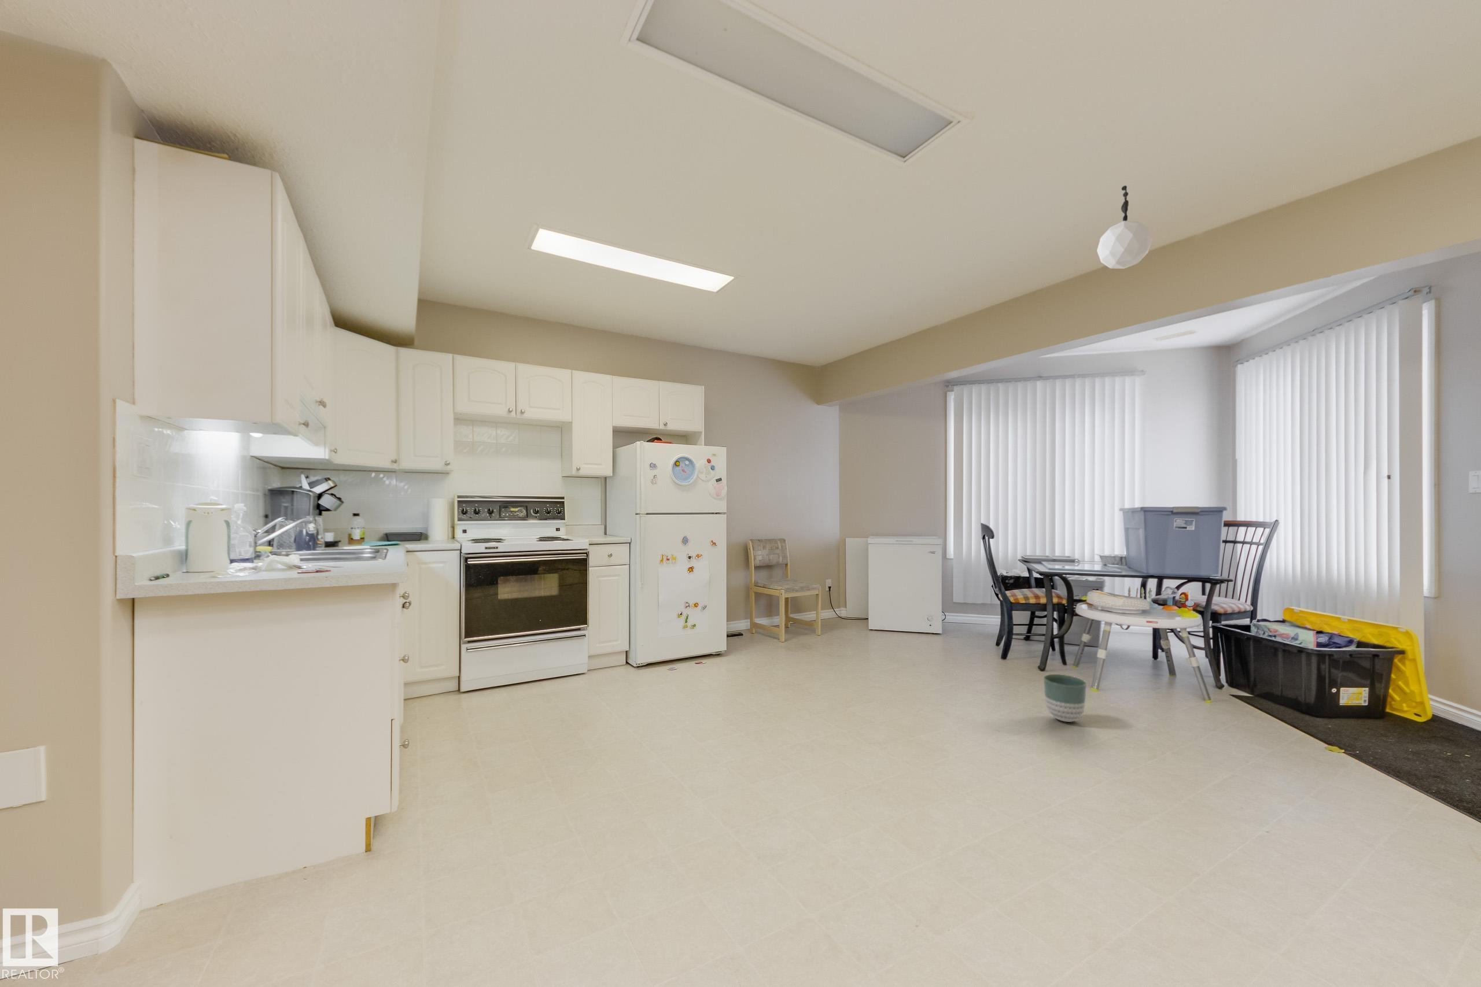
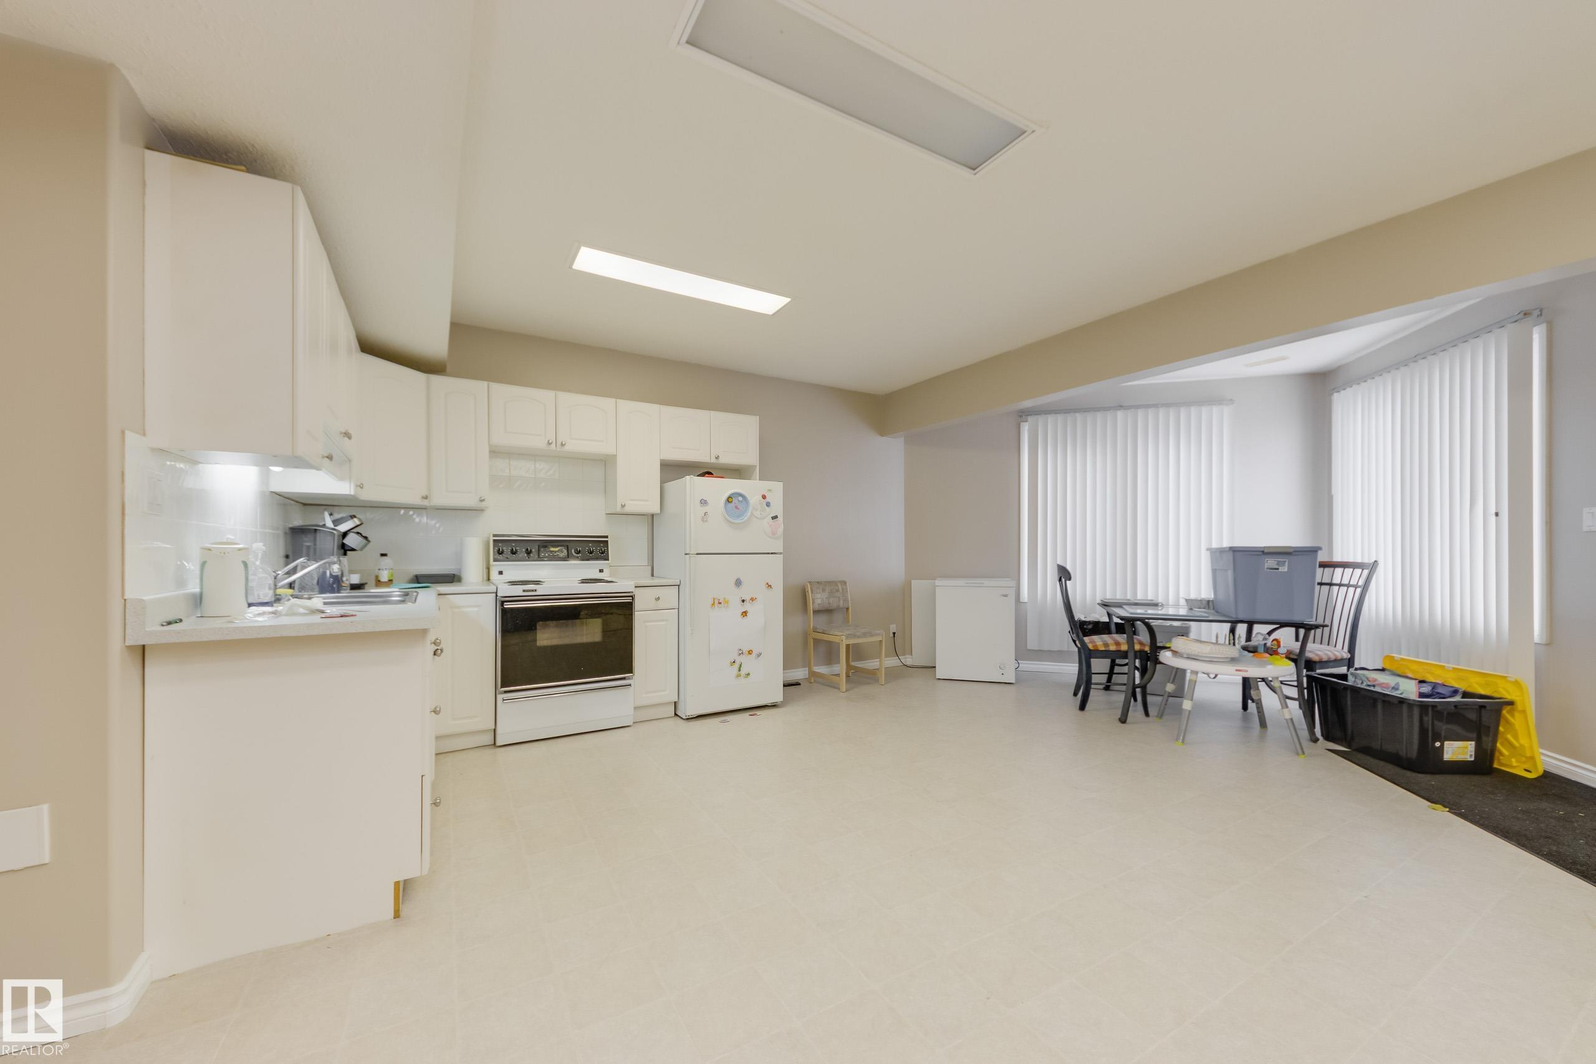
- planter (1064, 699)
- pendant lamp (1124, 227)
